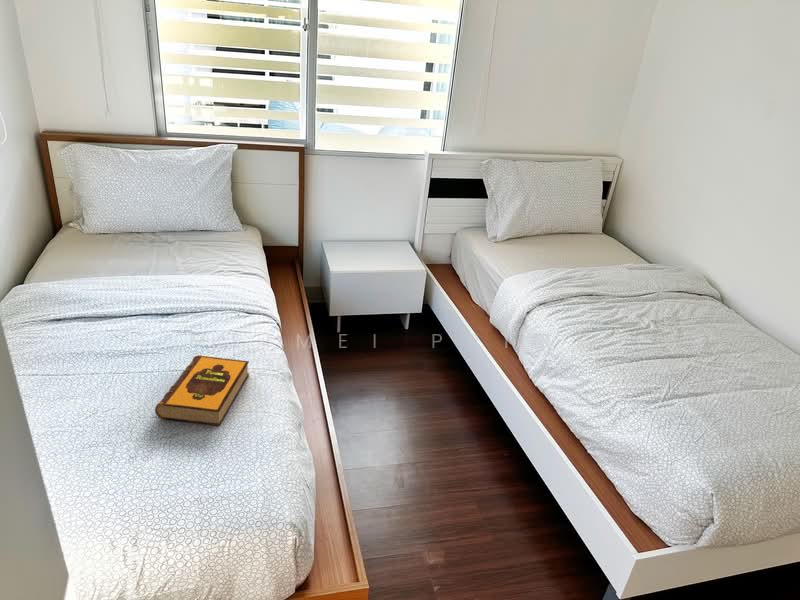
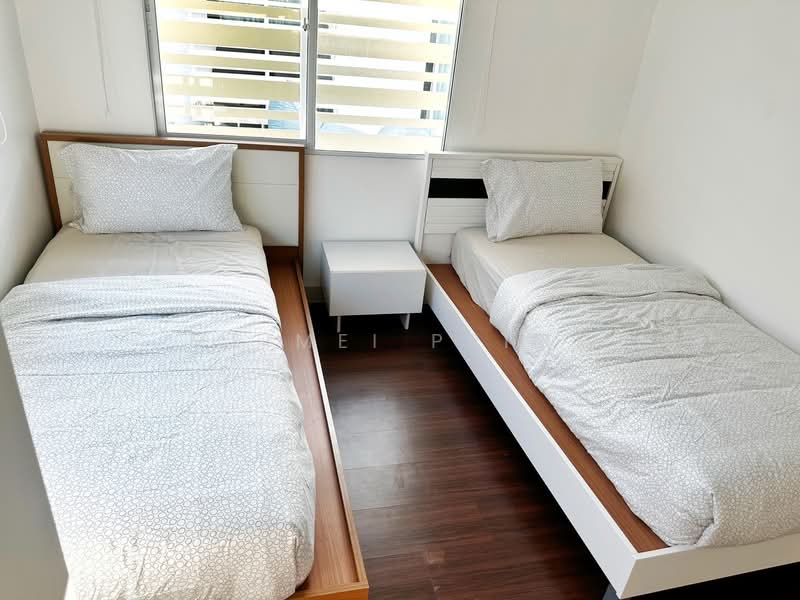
- hardback book (205, 387)
